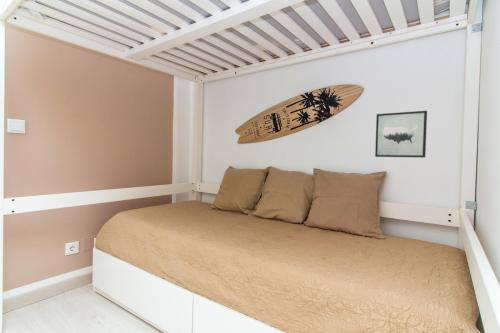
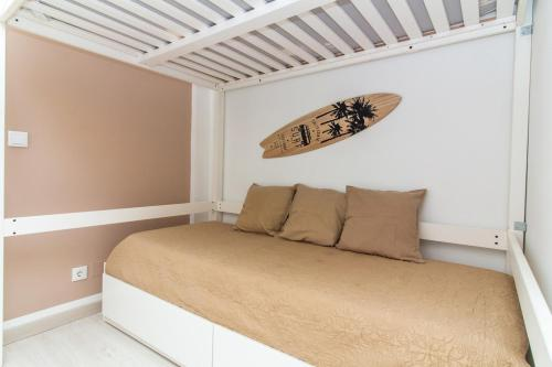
- wall art (400, 135)
